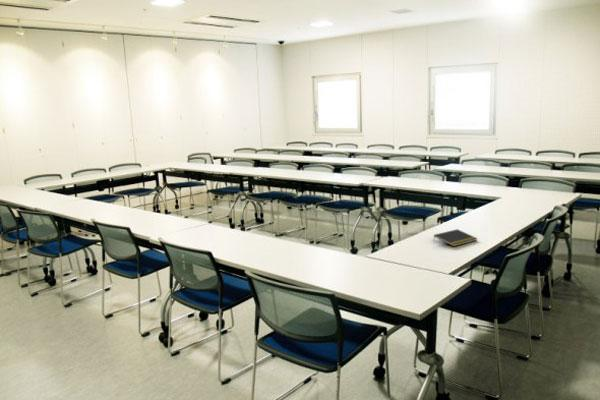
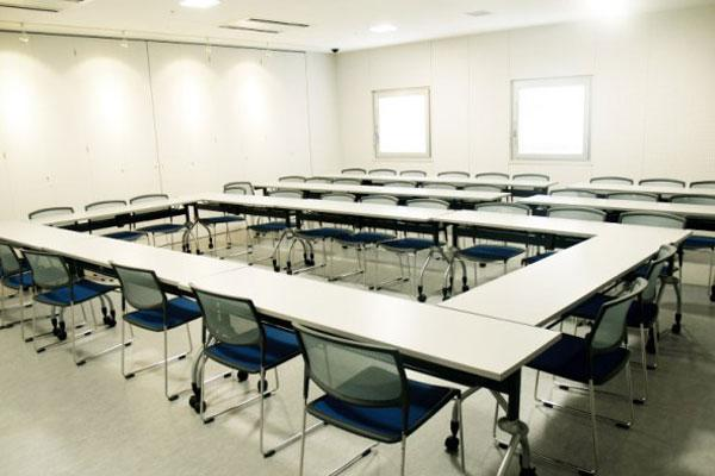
- notepad (455, 237)
